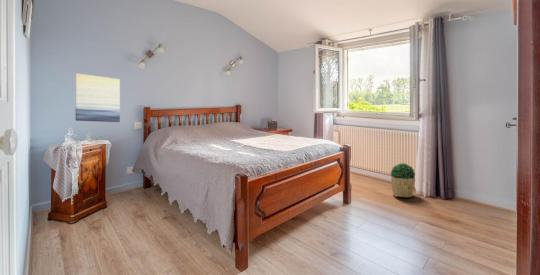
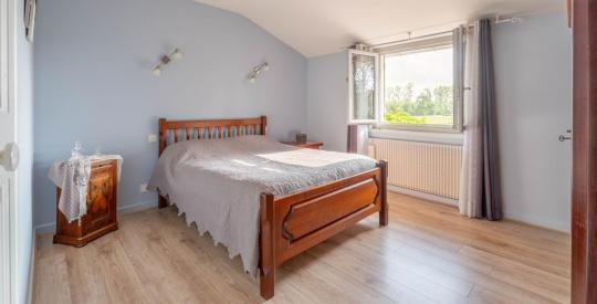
- potted plant (402, 179)
- wall art (98, 99)
